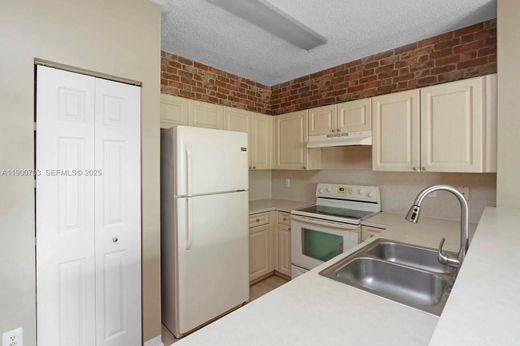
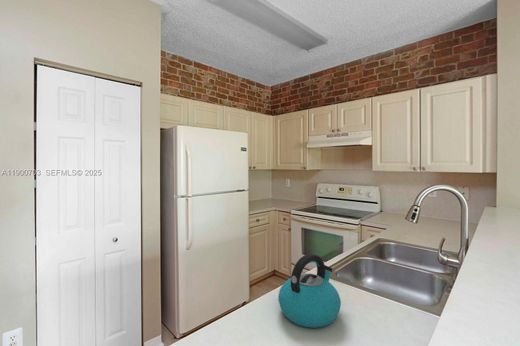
+ kettle (311, 282)
